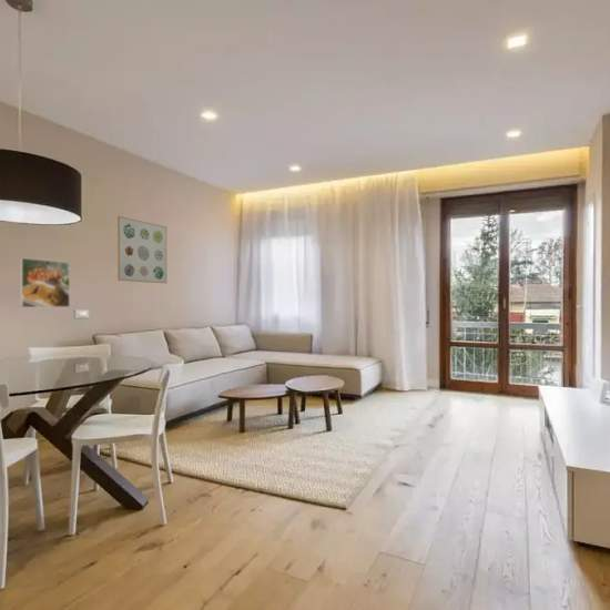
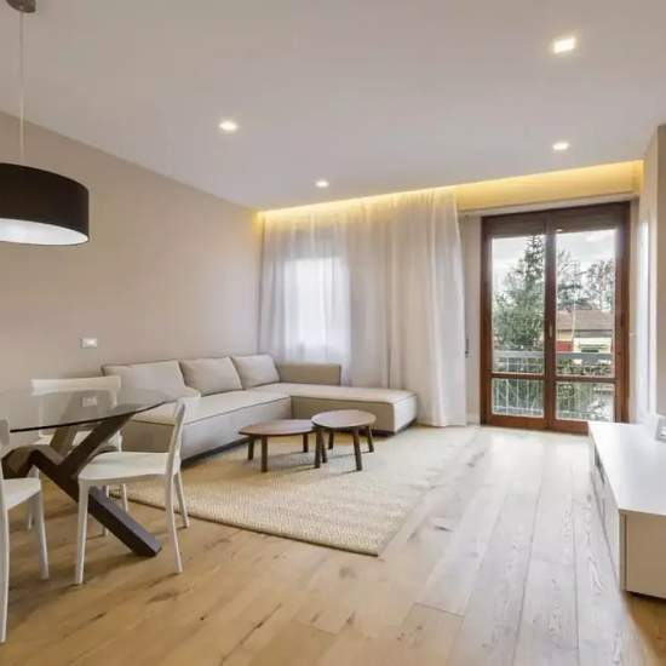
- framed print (45, 283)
- wall art (143, 252)
